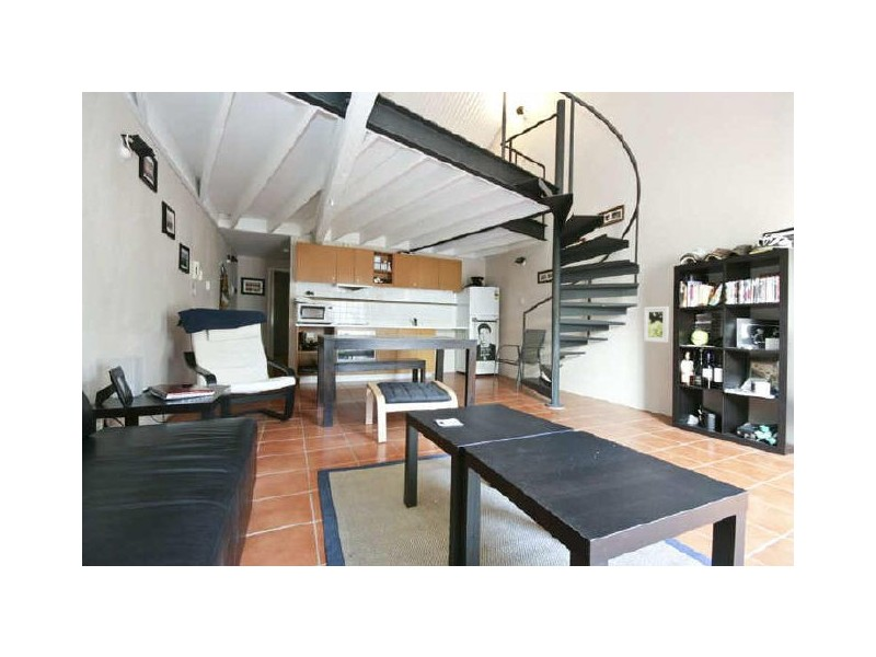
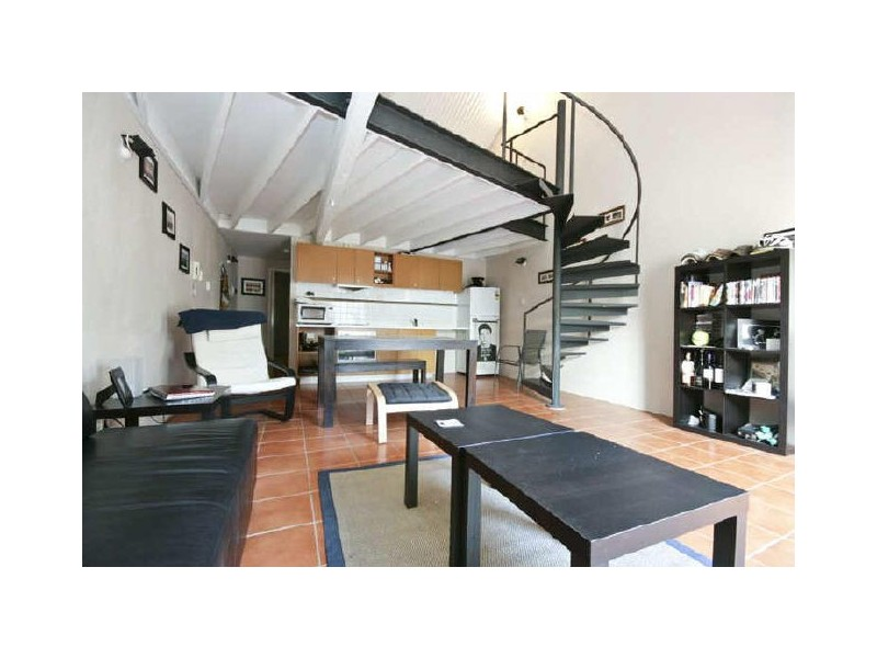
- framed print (656, 324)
